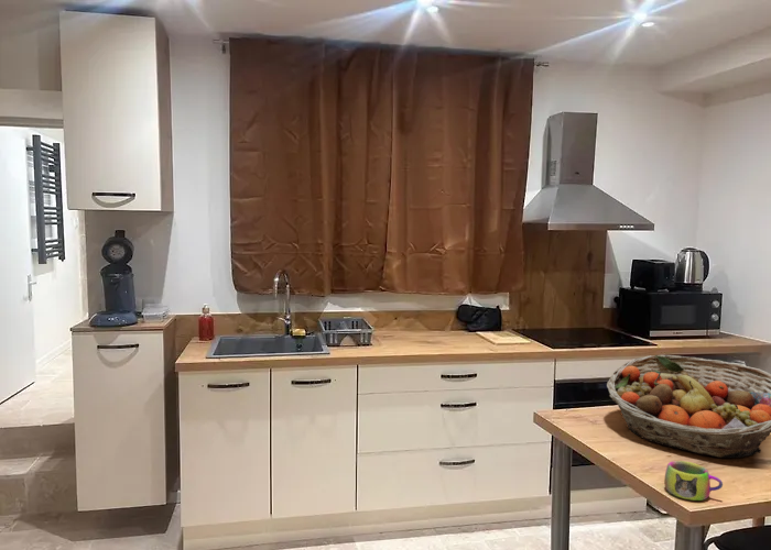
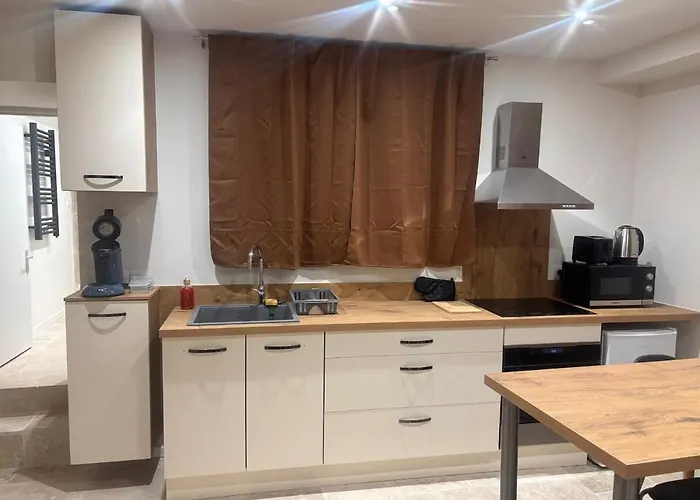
- fruit basket (693, 402)
- mug (693, 481)
